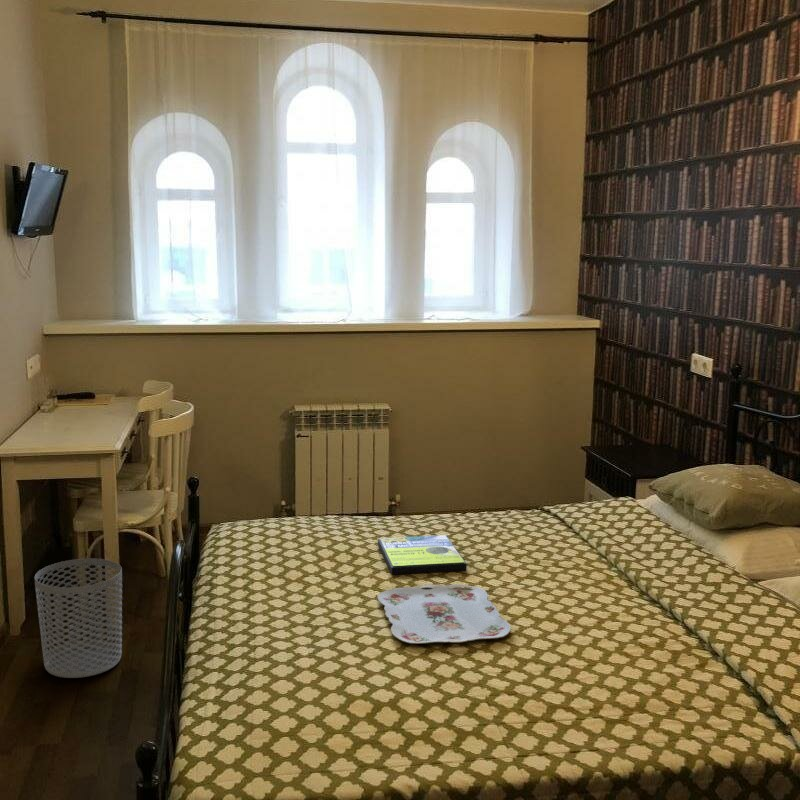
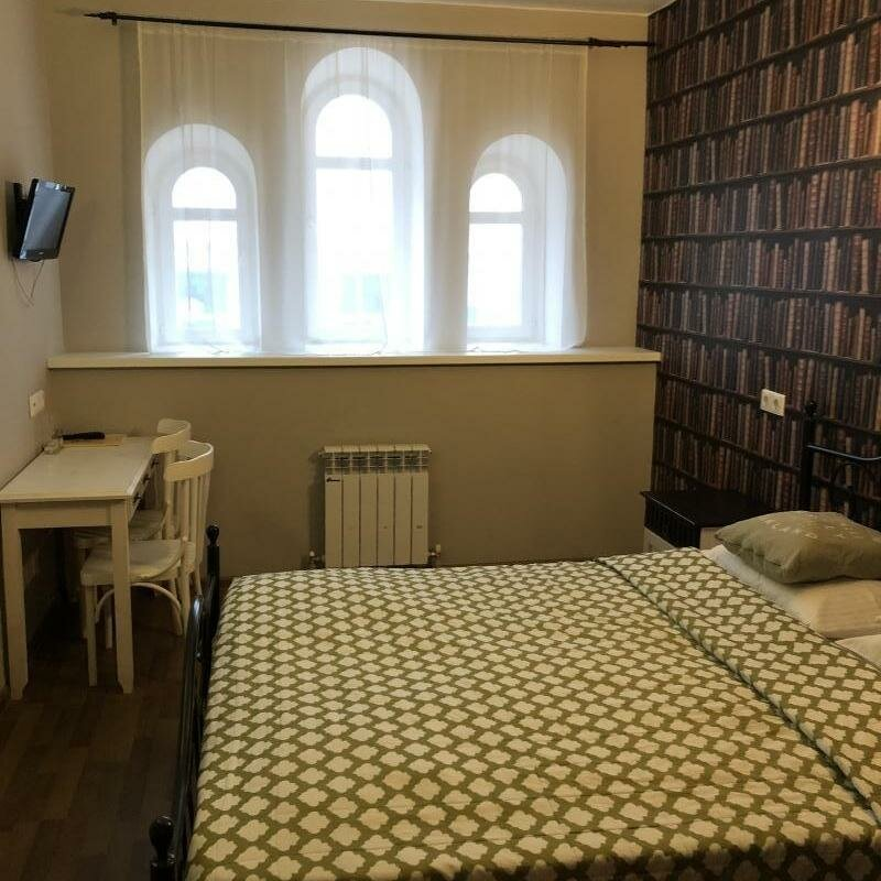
- waste bin (81, 617)
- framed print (420, 553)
- serving tray (441, 613)
